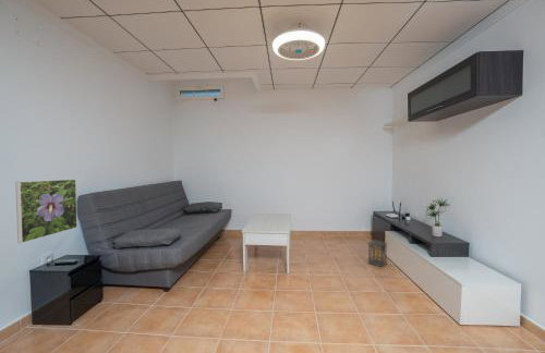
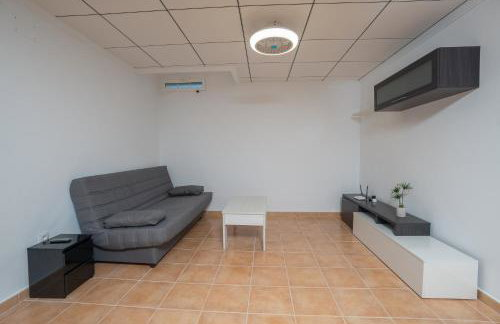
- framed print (50, 207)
- lantern (377, 249)
